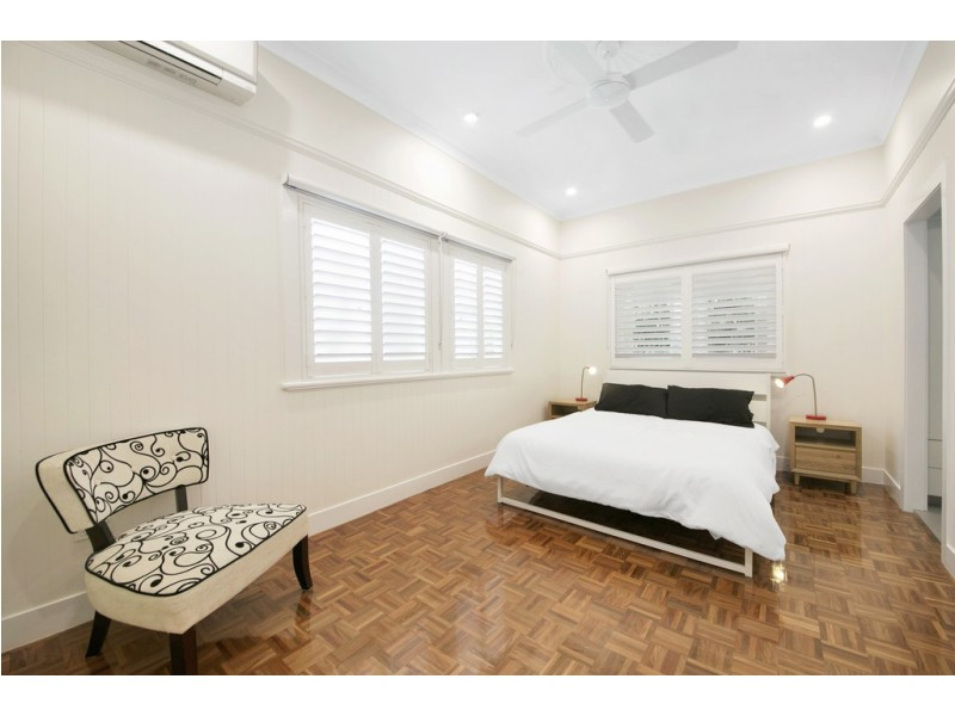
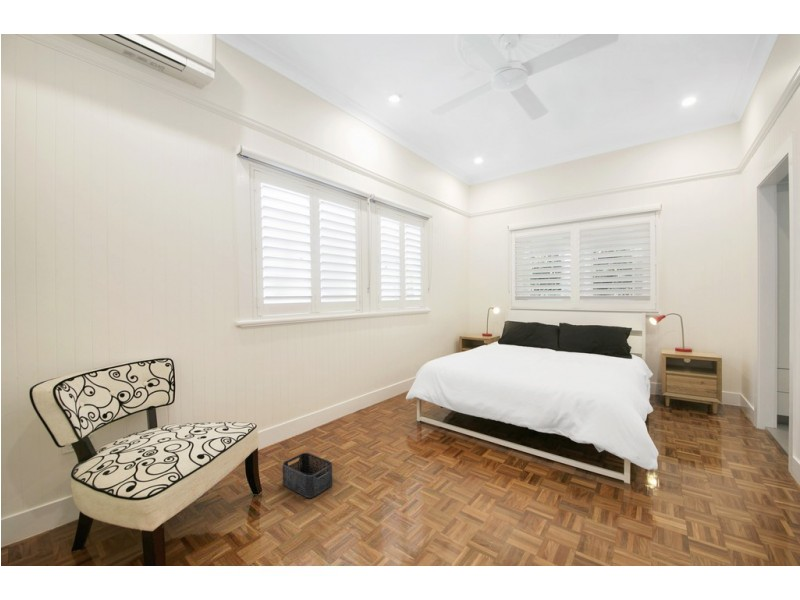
+ storage bin (307, 473)
